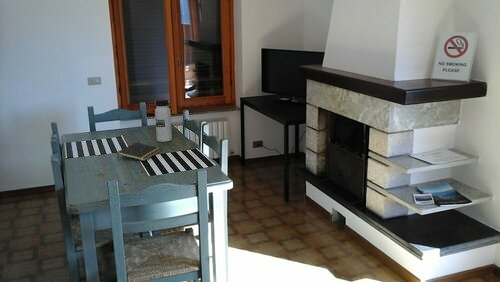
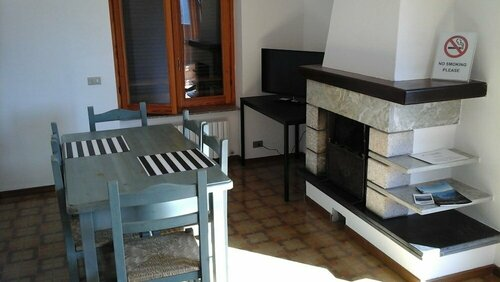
- notepad (140, 151)
- water bottle (163, 120)
